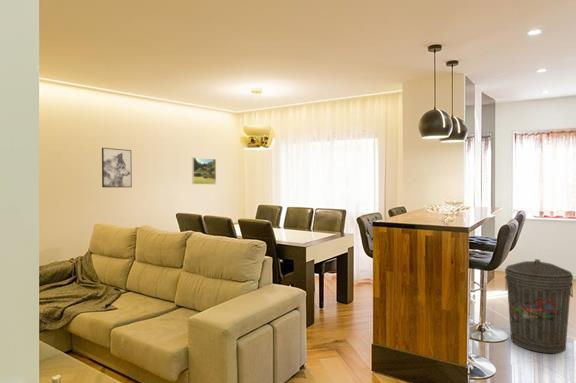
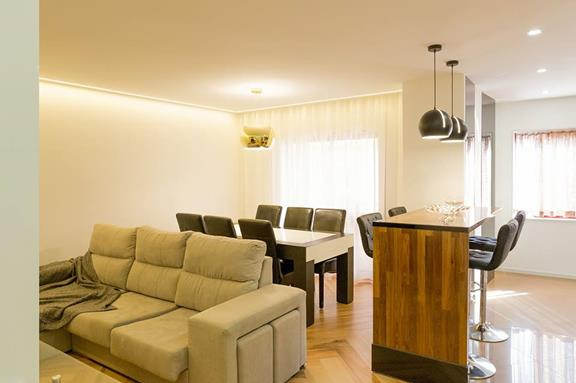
- trash can (537, 301)
- wall art (117, 168)
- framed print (204, 171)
